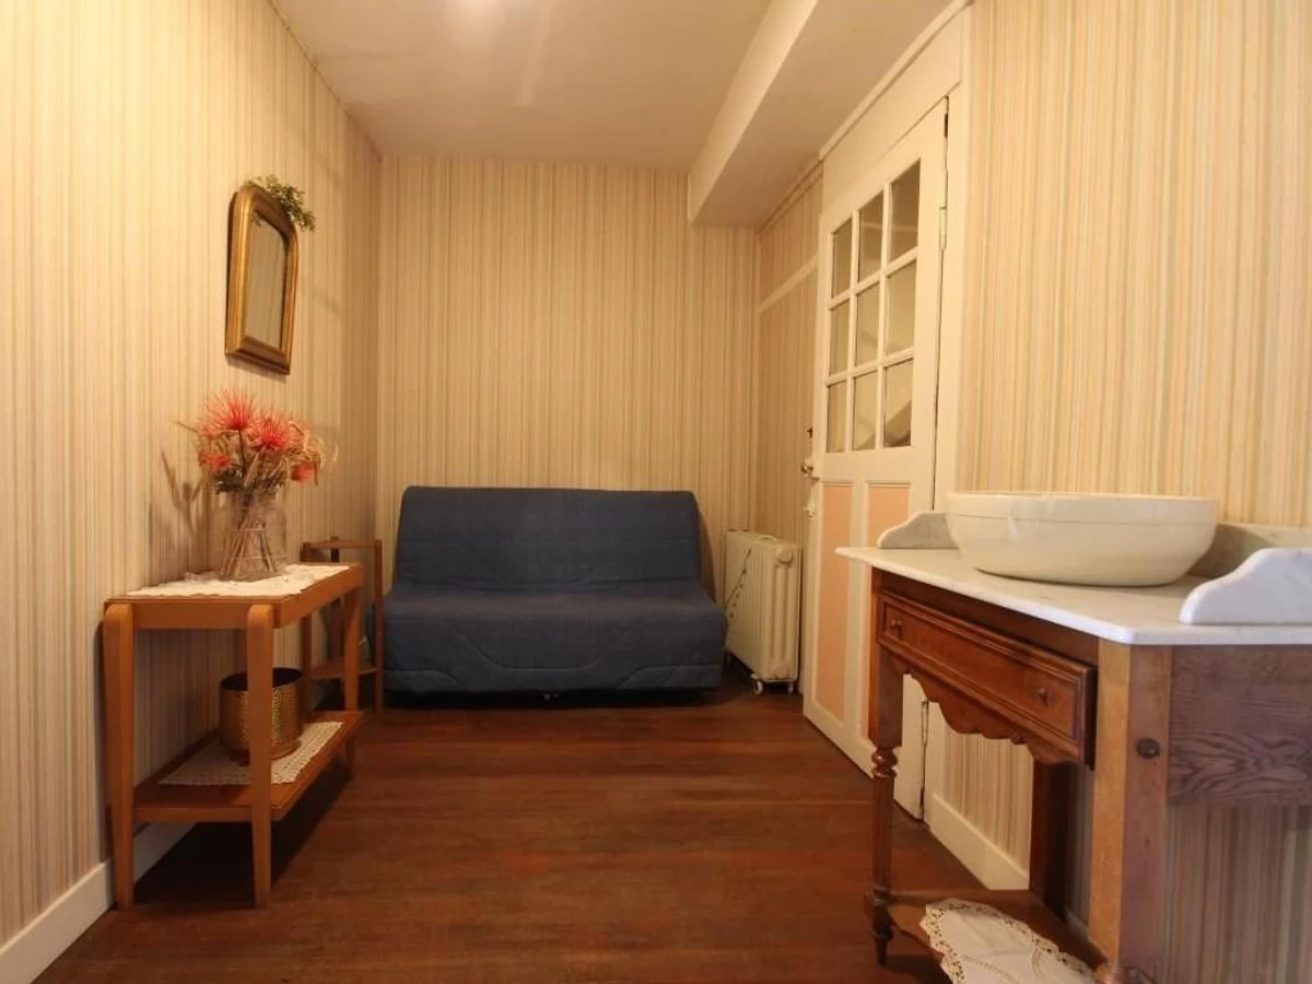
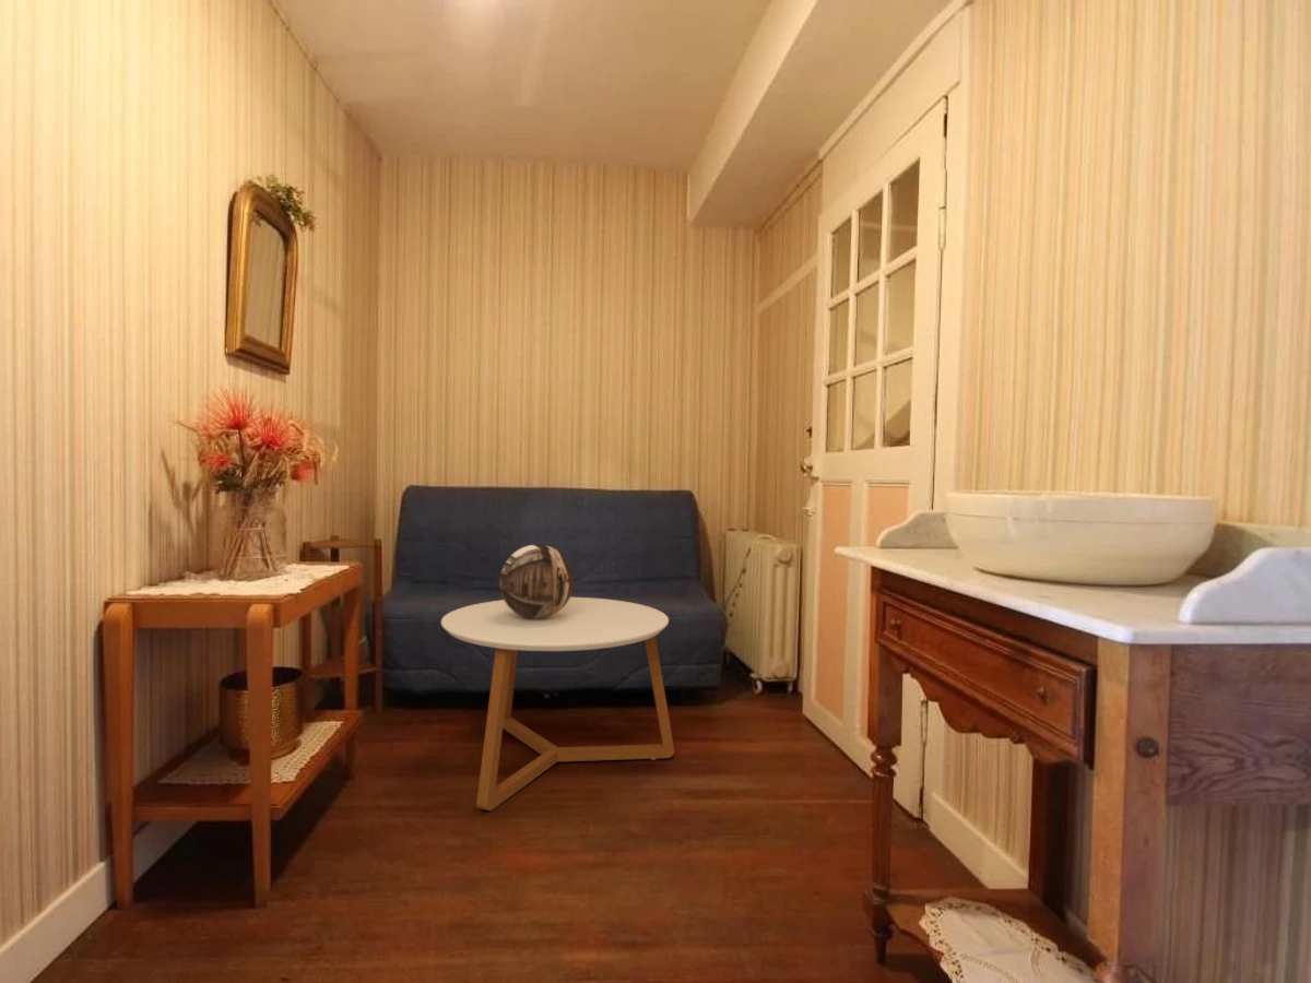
+ coffee table (513, 685)
+ decorative bowl (536, 580)
